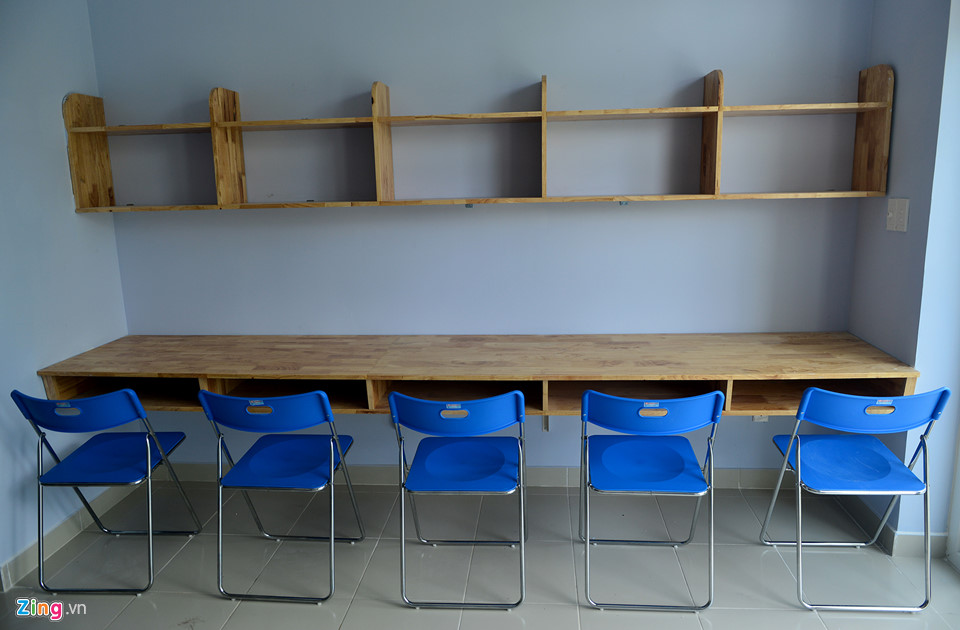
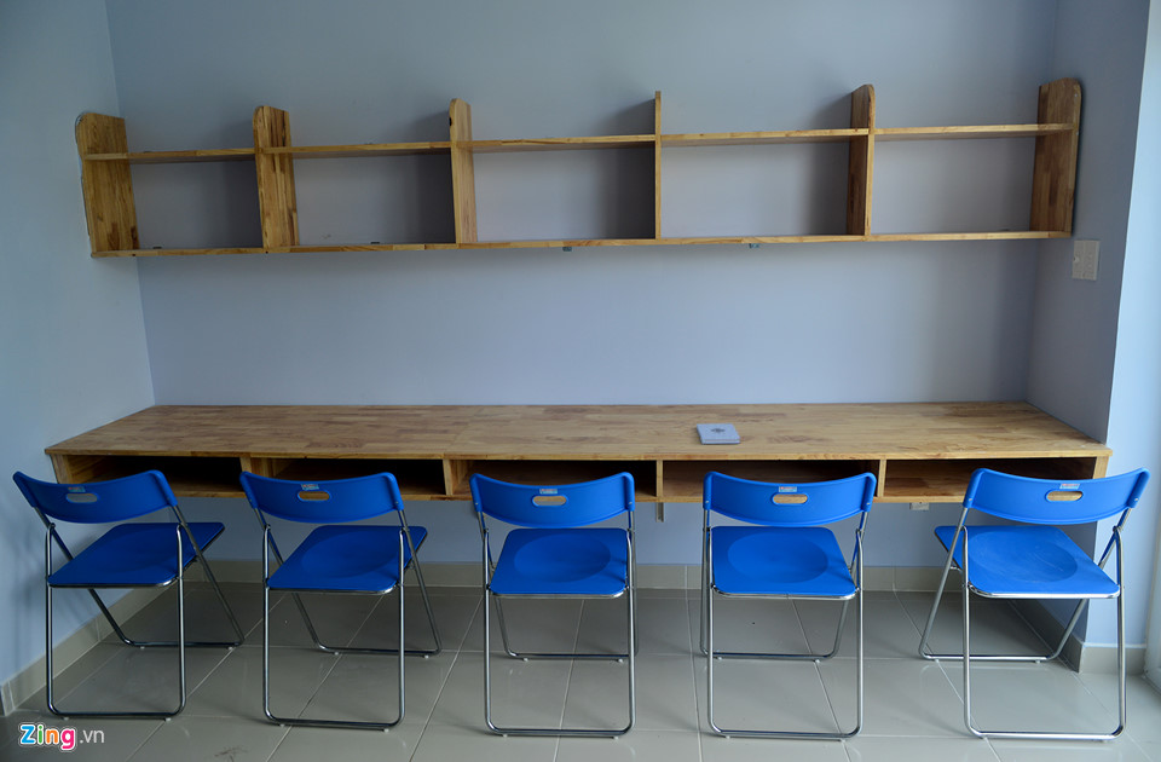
+ notepad (717, 433)
